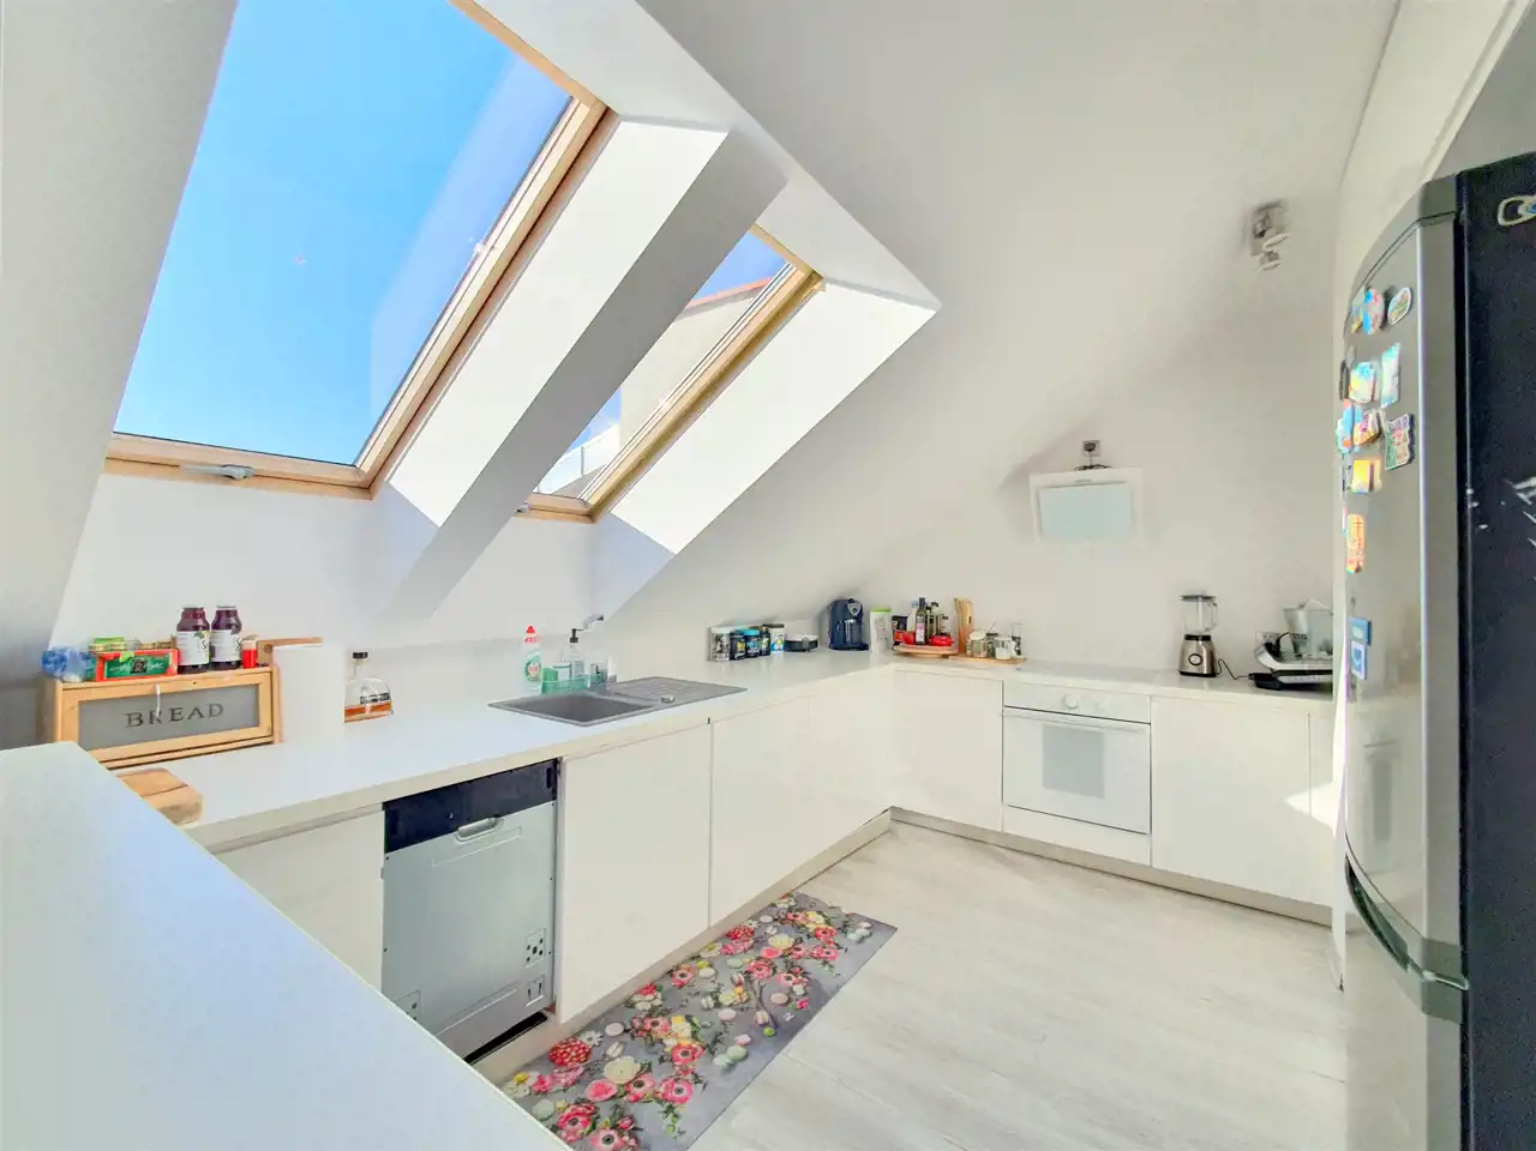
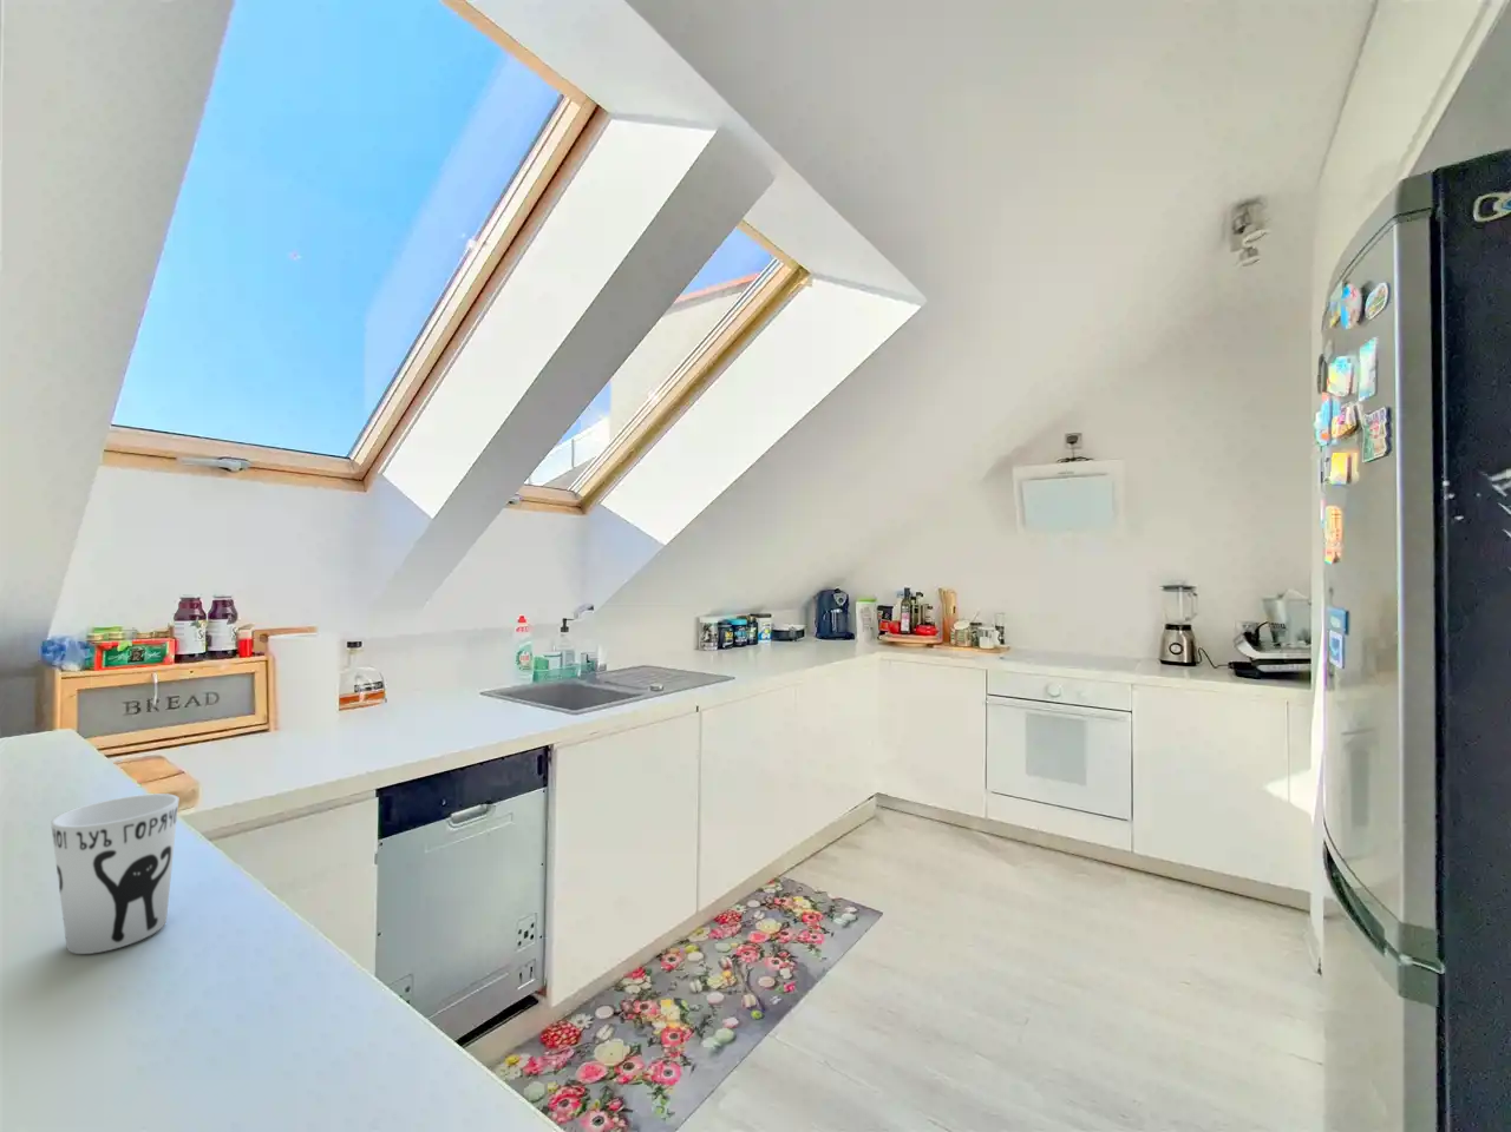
+ cup (118, 870)
